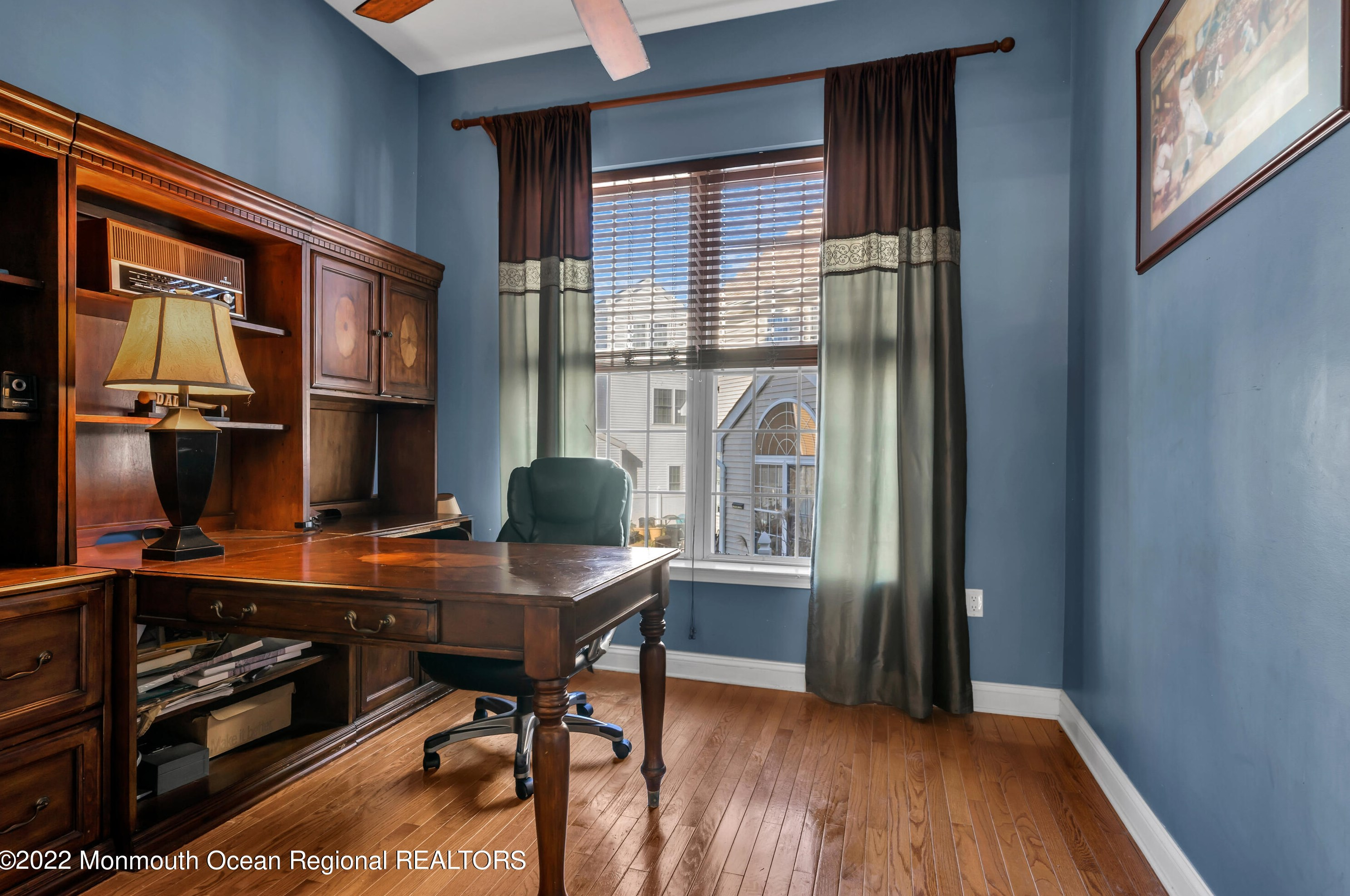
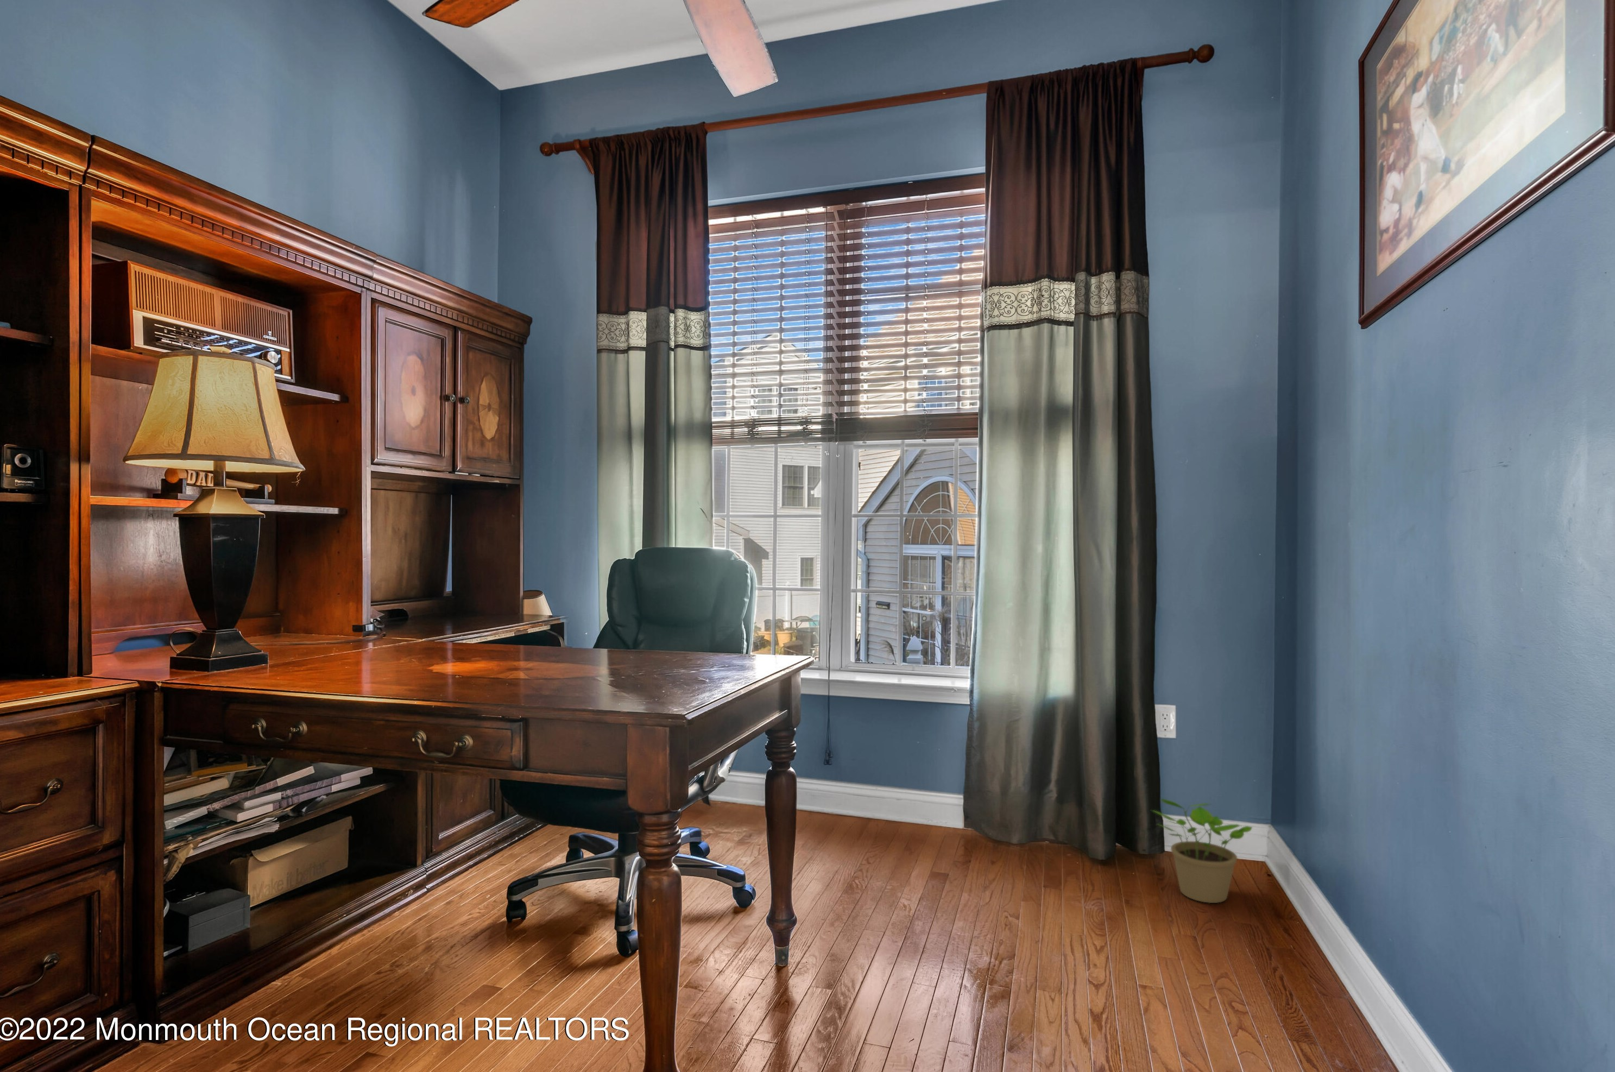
+ potted plant (1199, 842)
